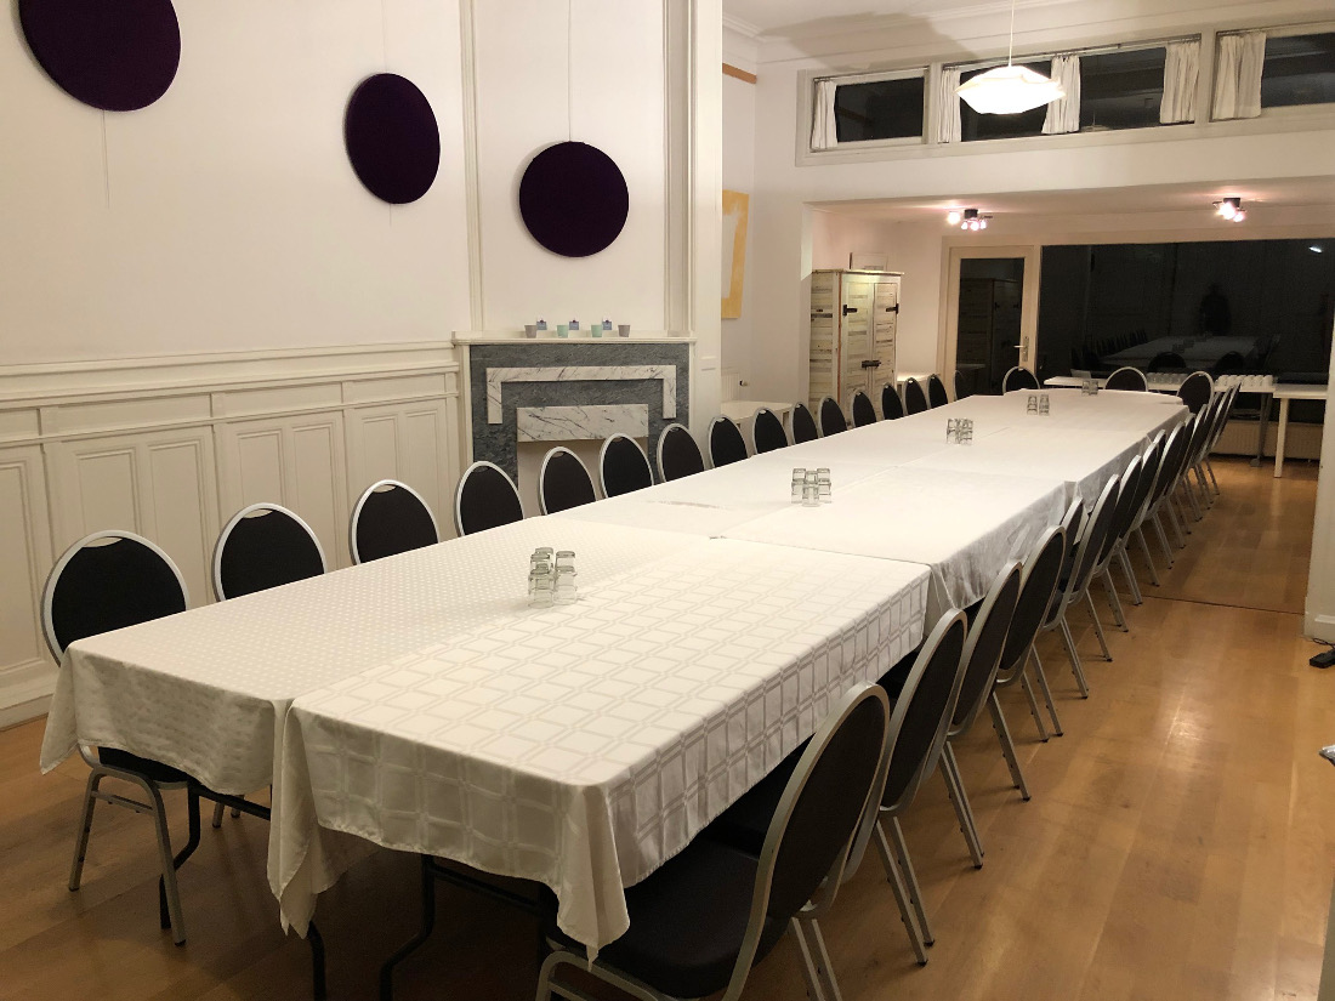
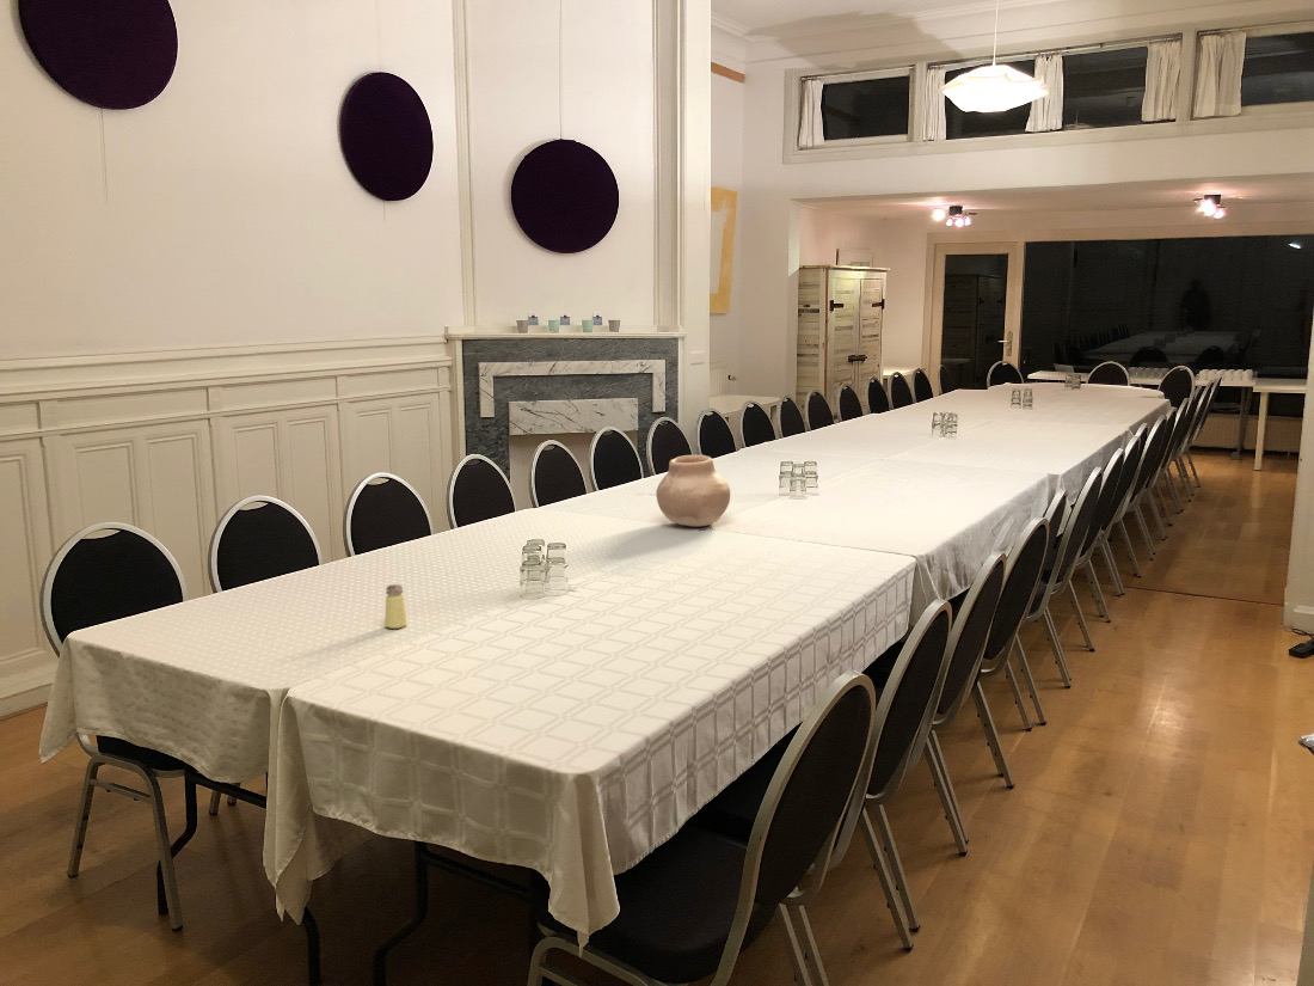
+ saltshaker (394, 605)
+ vase (693, 490)
